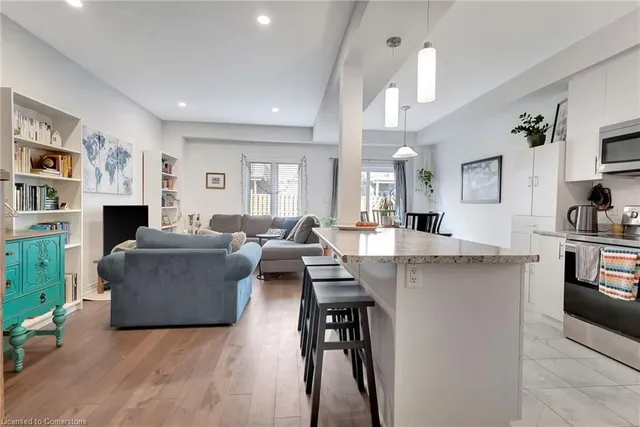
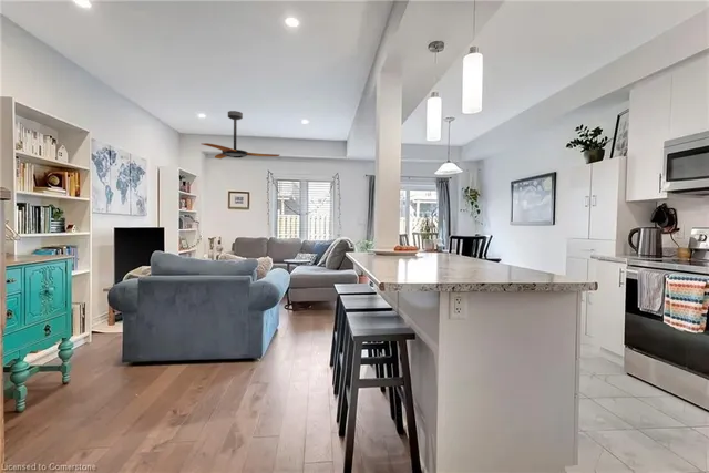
+ ceiling fan (236, 134)
